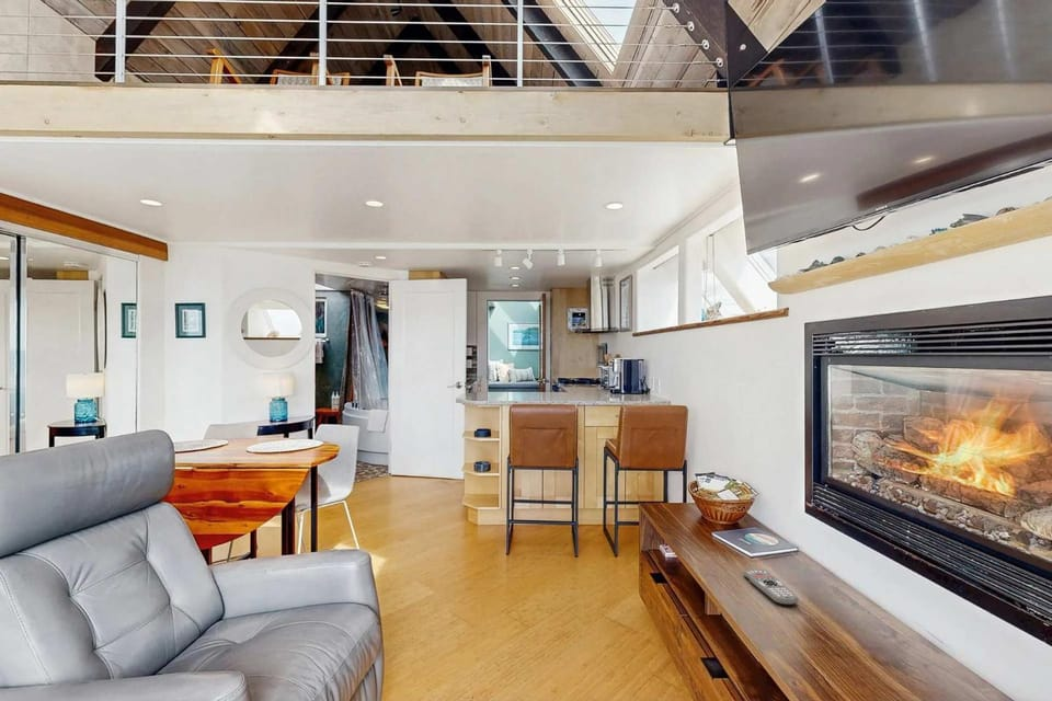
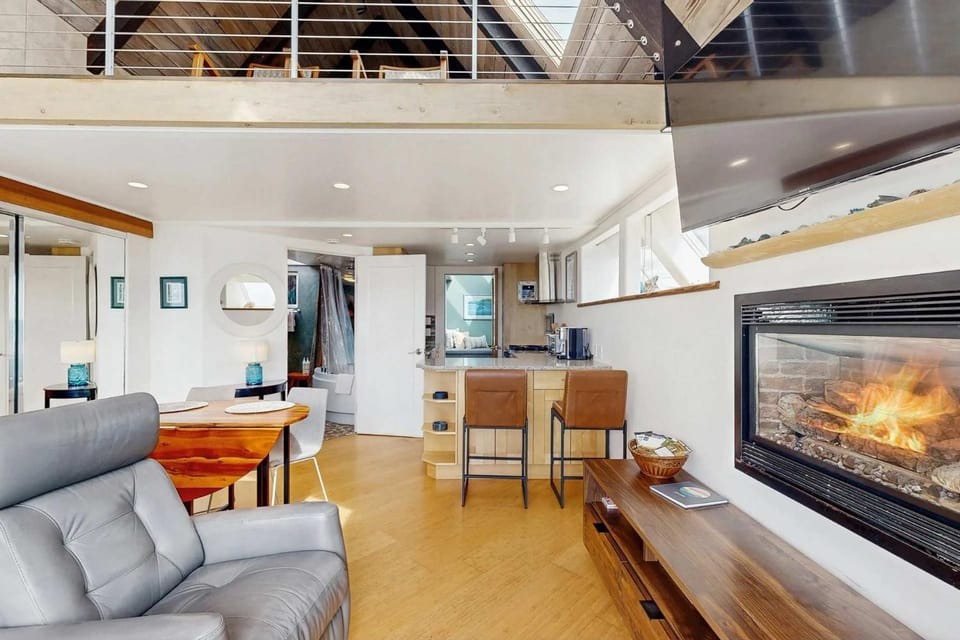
- remote control (770, 586)
